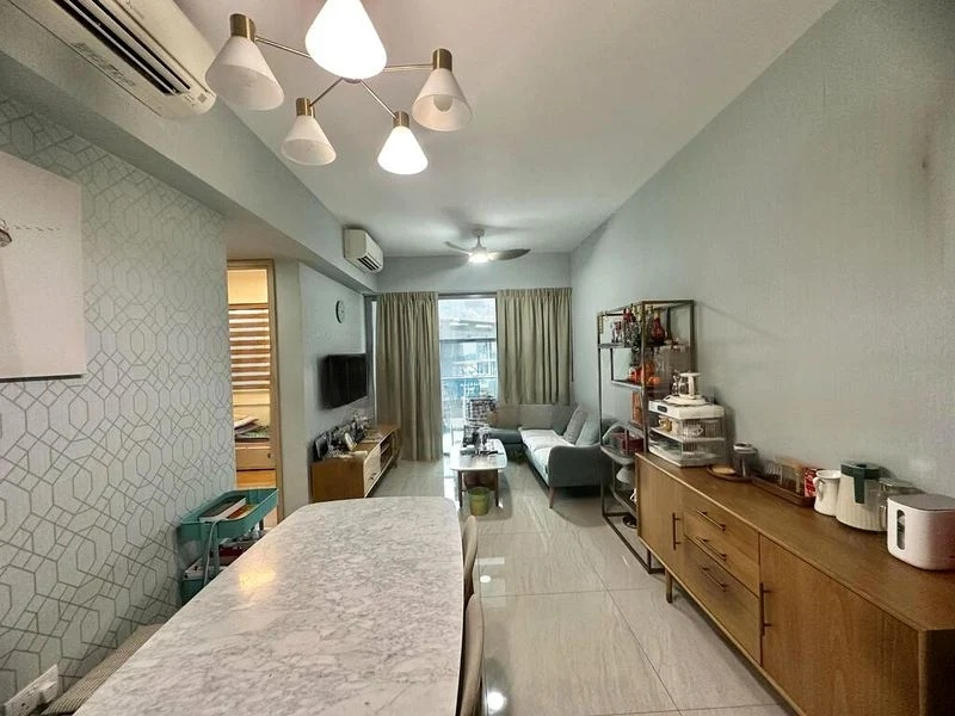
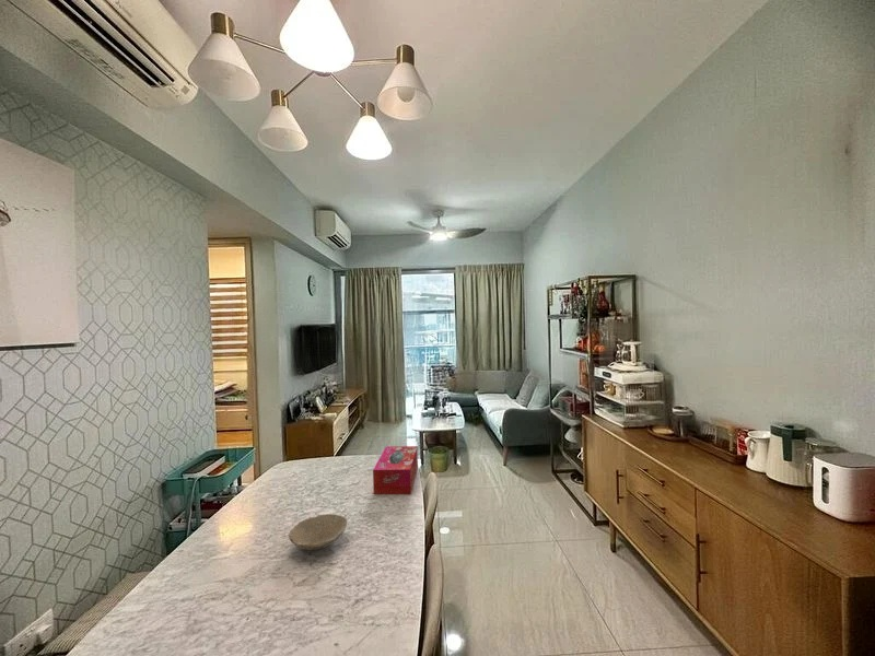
+ bowl (319, 535)
+ tissue box (397, 468)
